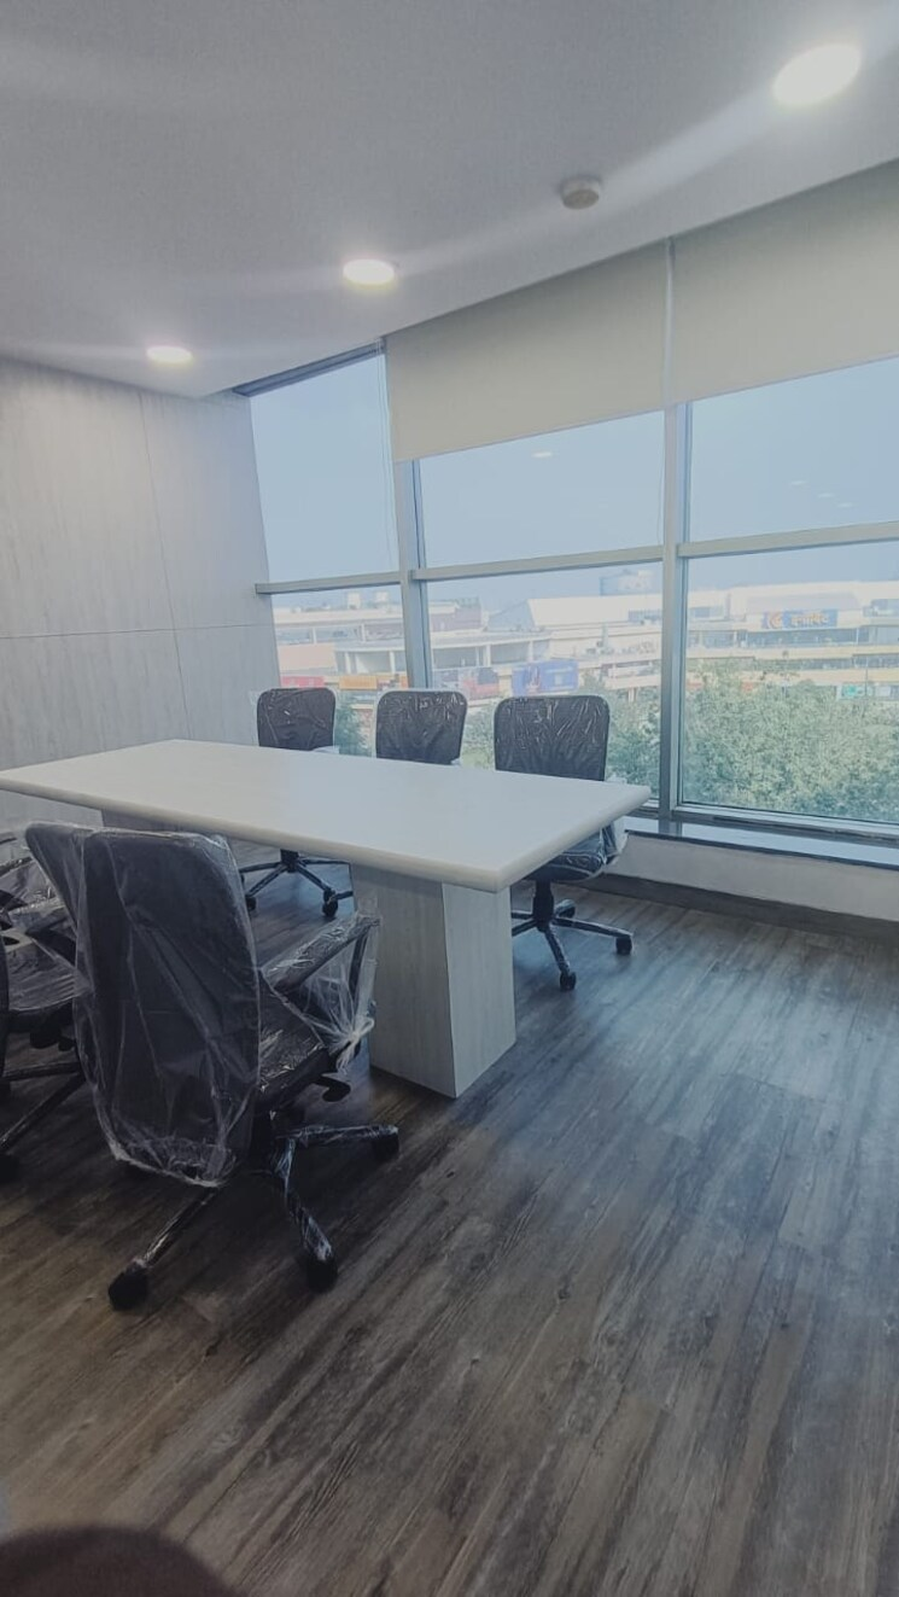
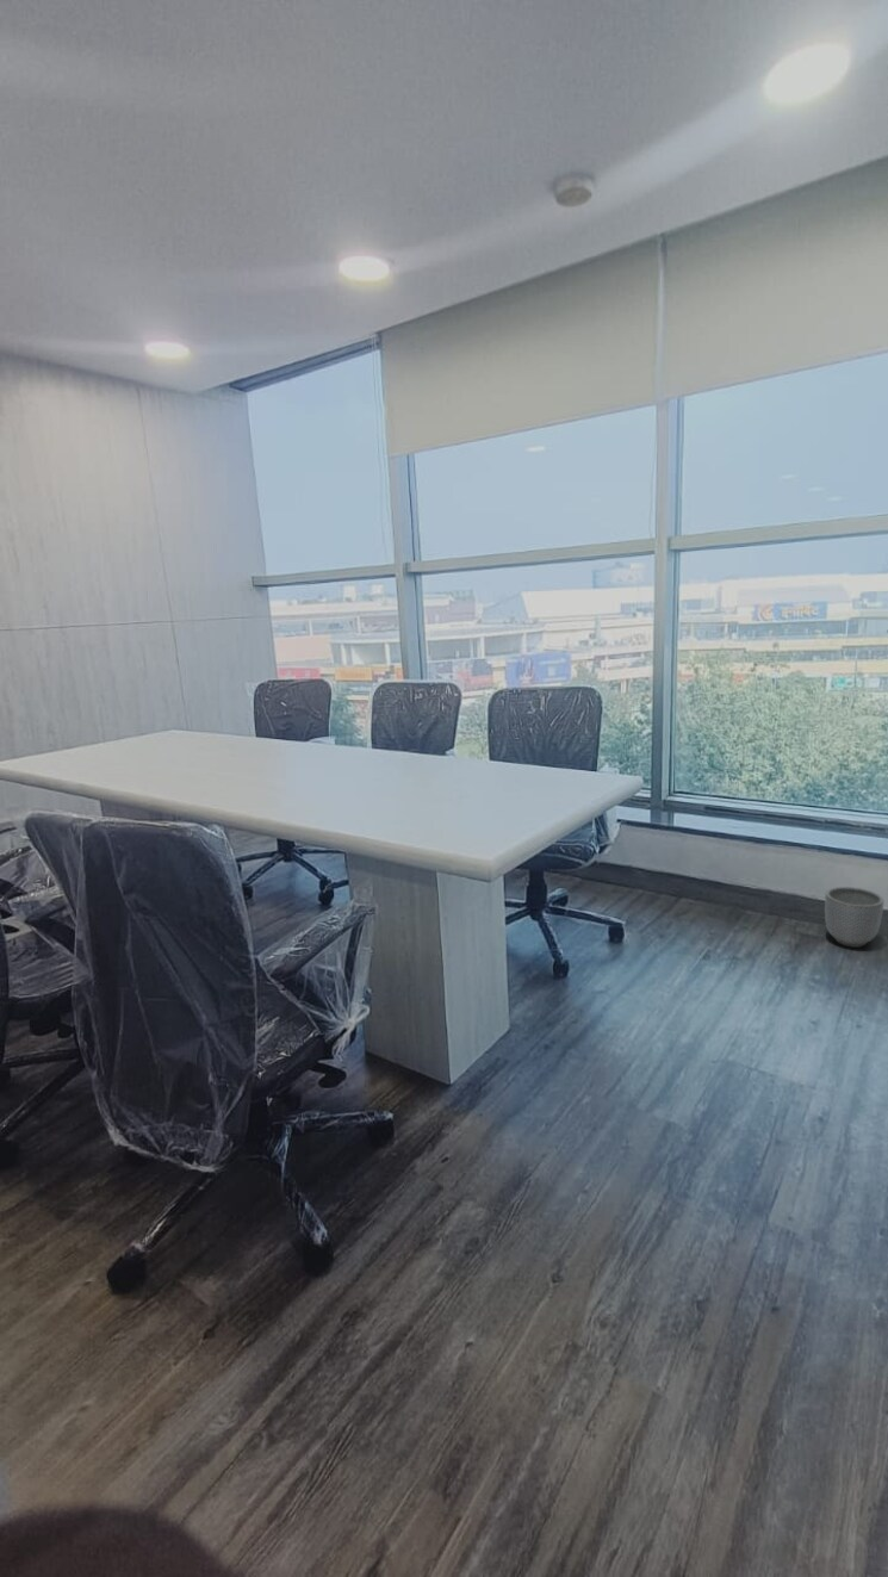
+ planter (851, 918)
